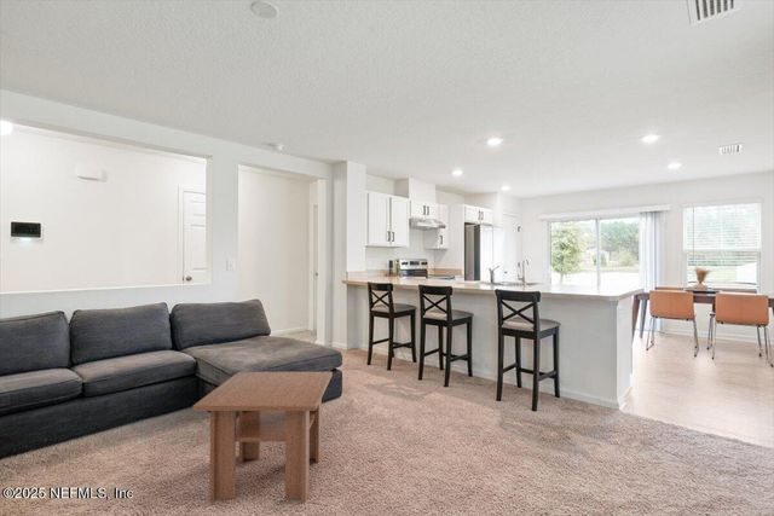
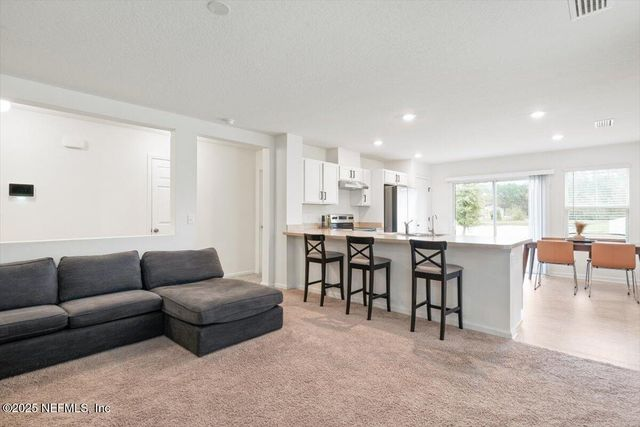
- coffee table (271, 430)
